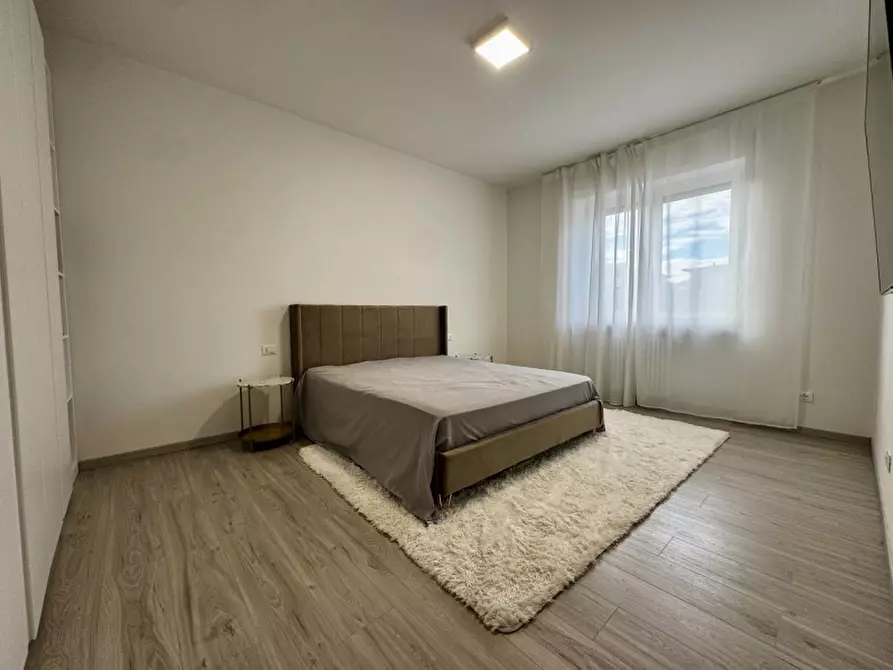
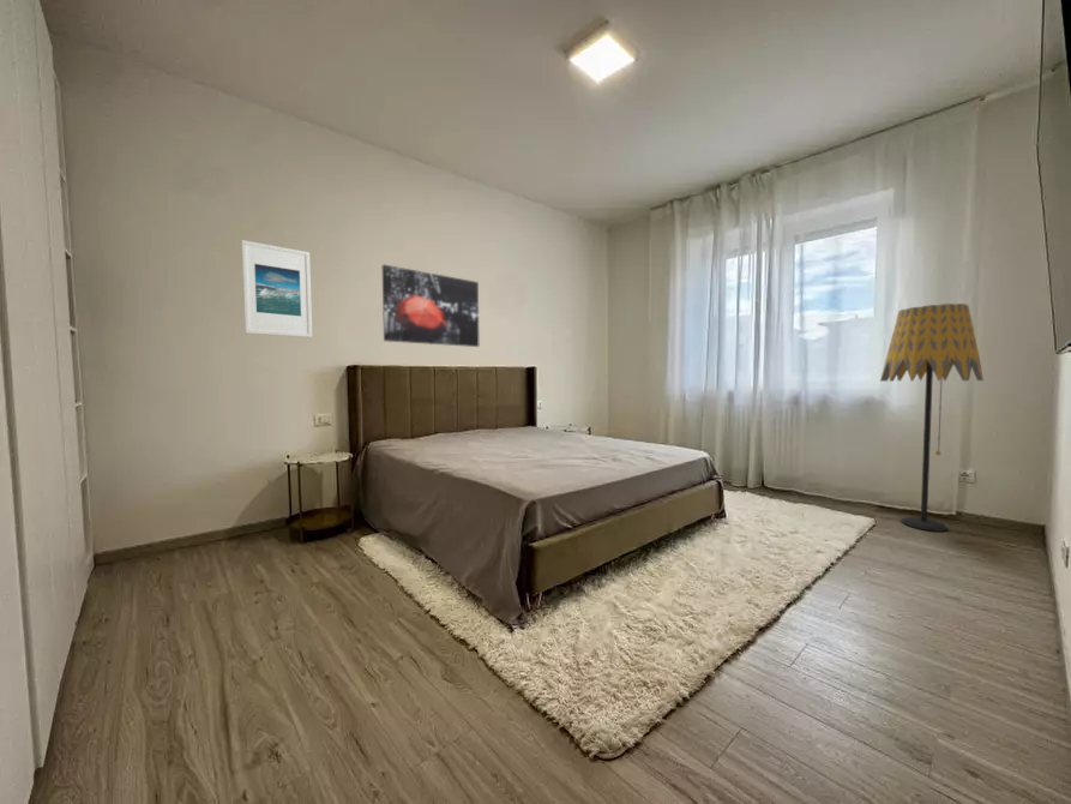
+ wall art (434, 308)
+ floor lamp (927, 418)
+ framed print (278, 290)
